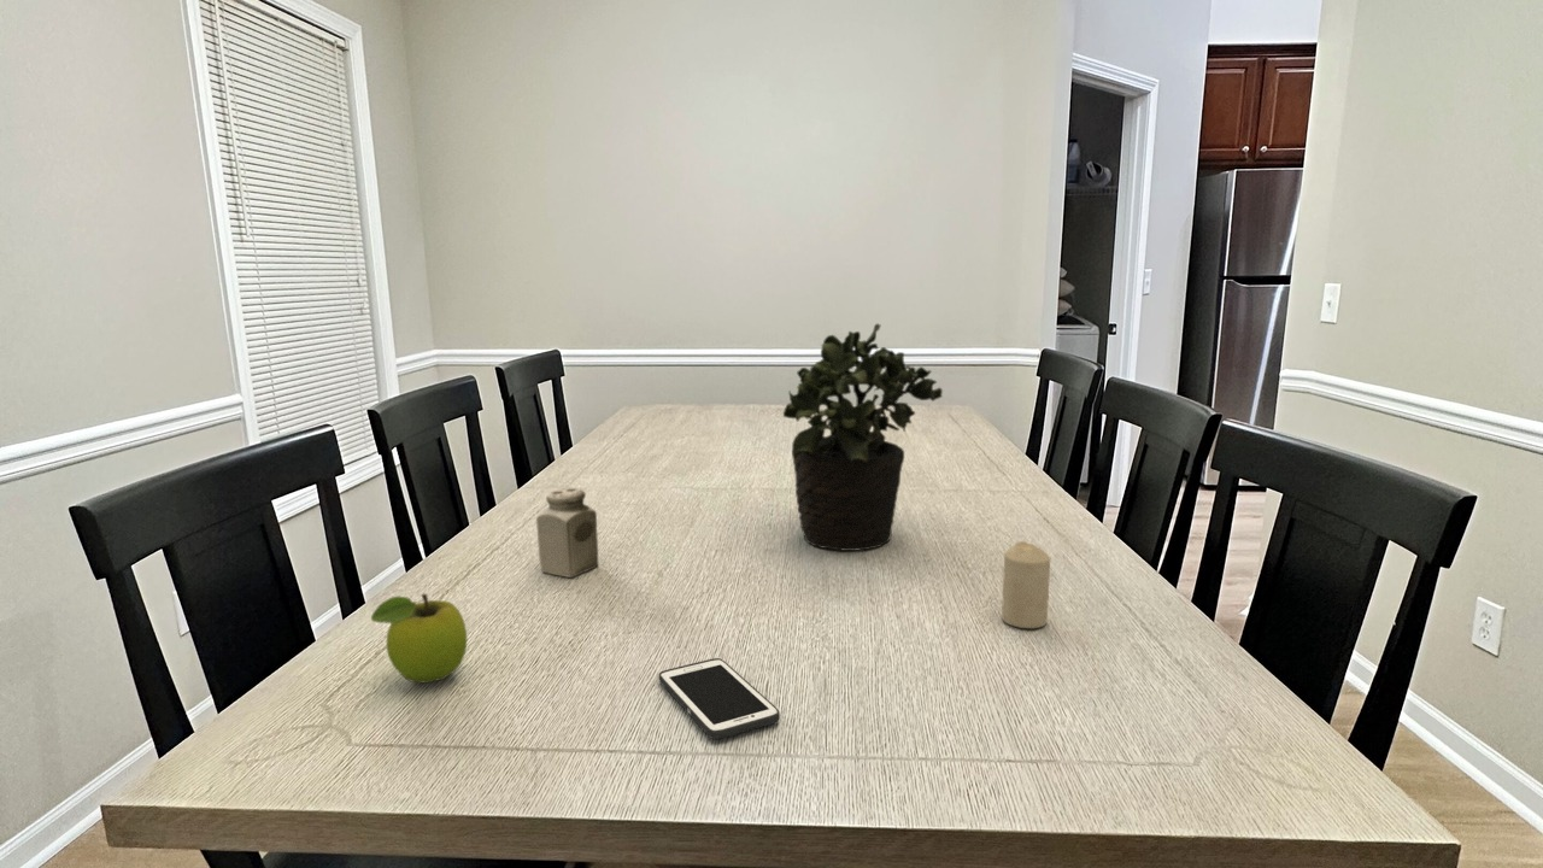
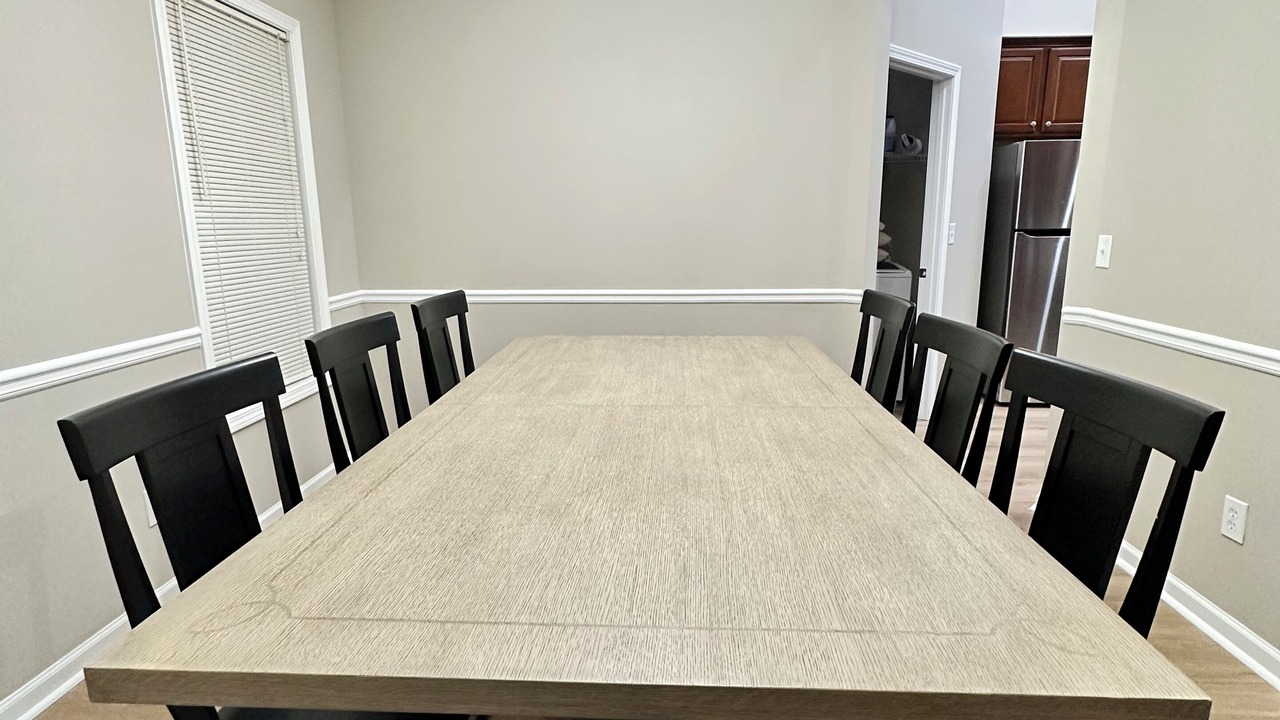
- fruit (421, 635)
- candle (1026, 582)
- potted plant (857, 433)
- cell phone (716, 696)
- salt shaker (567, 529)
